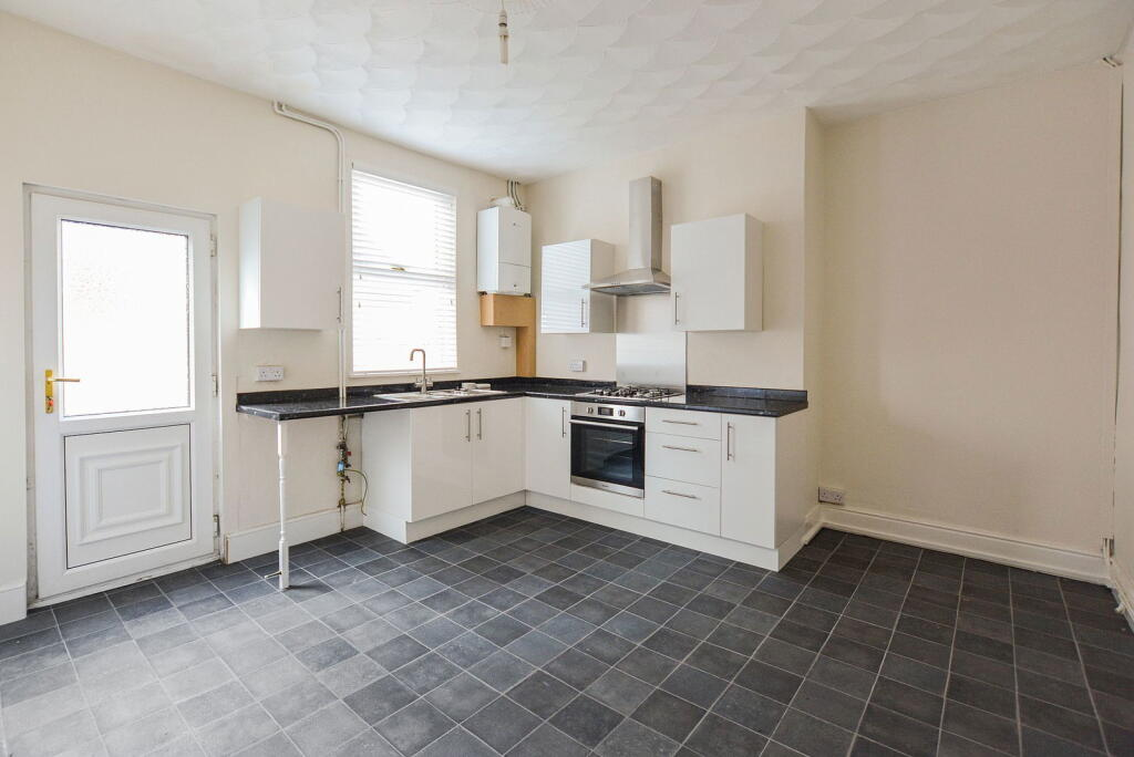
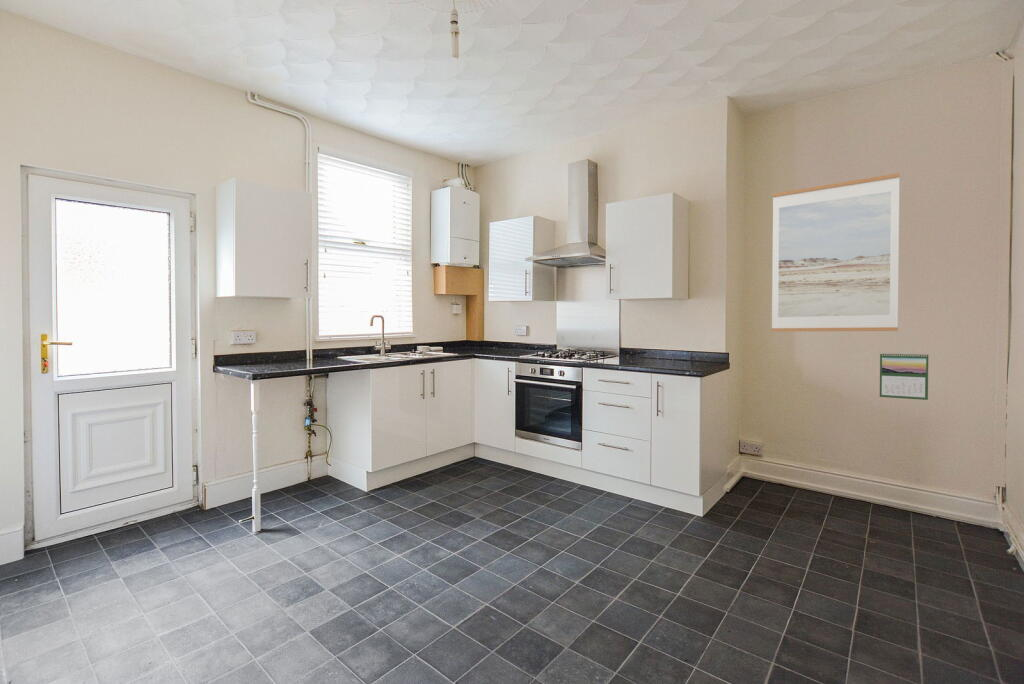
+ wall art (831, 257)
+ calendar (903, 375)
